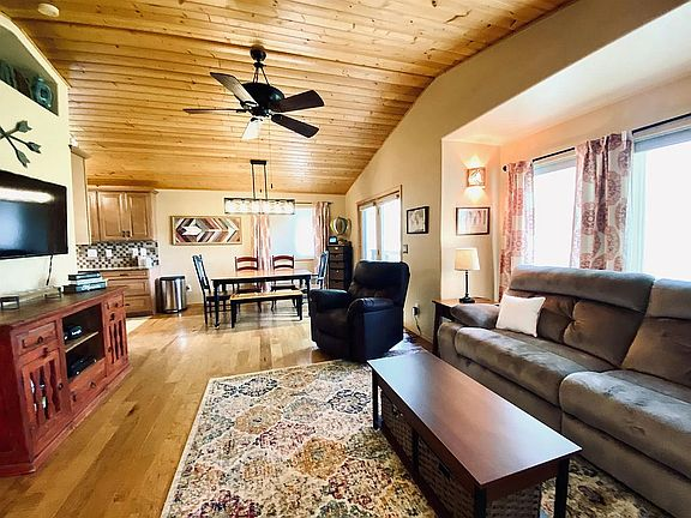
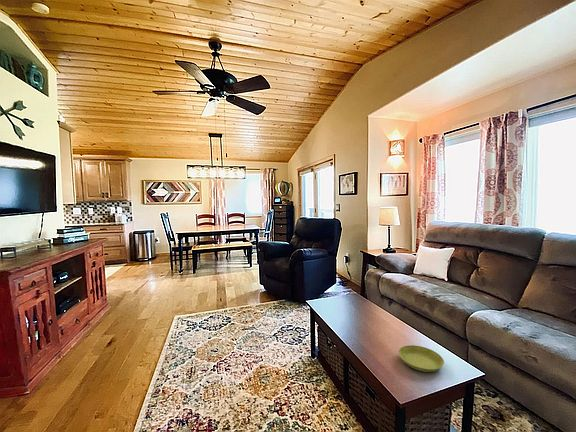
+ saucer (420, 359)
